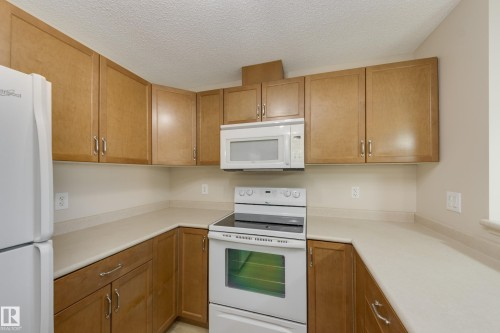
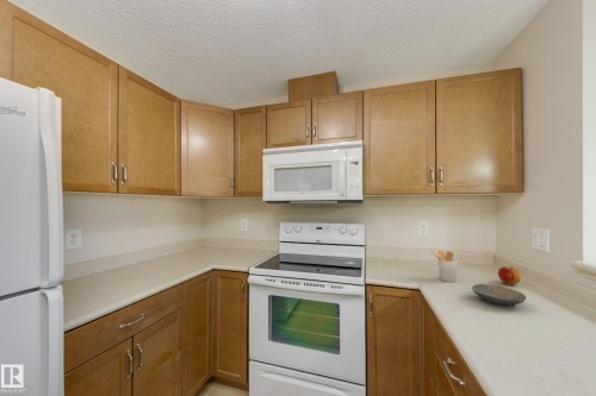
+ bowl (497, 296)
+ utensil holder (442, 264)
+ apple (509, 275)
